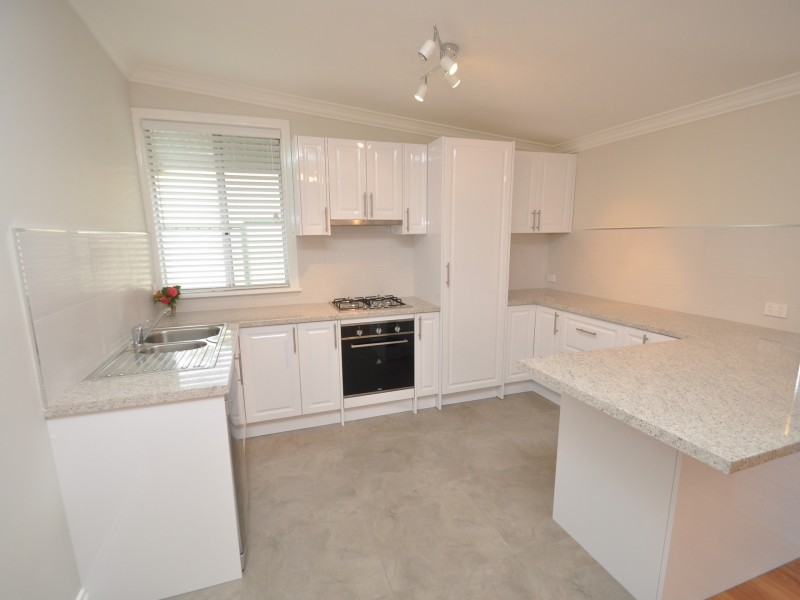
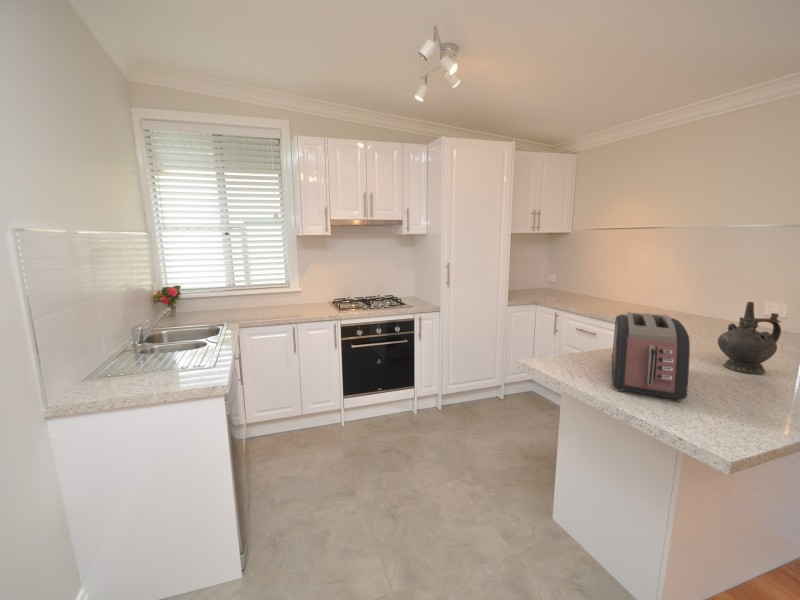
+ ceremonial vessel (750, 335)
+ toaster (646, 348)
